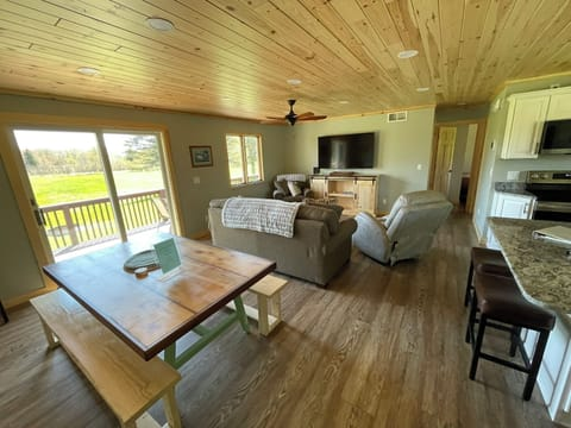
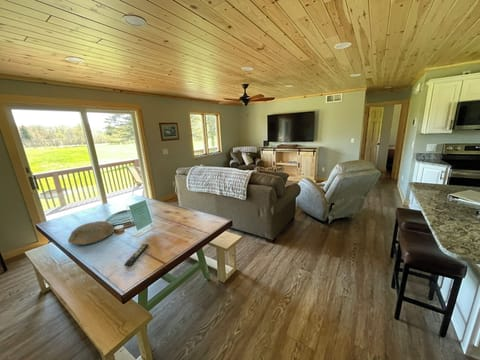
+ remote control (137, 254)
+ bowl (91, 230)
